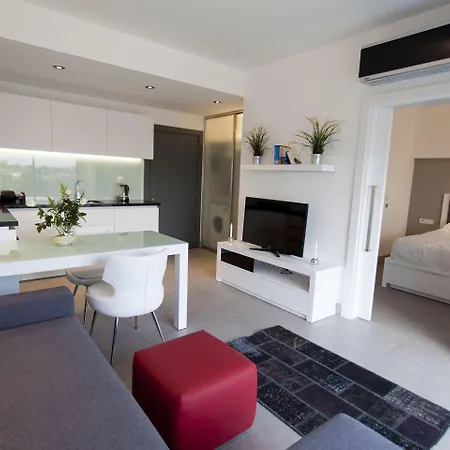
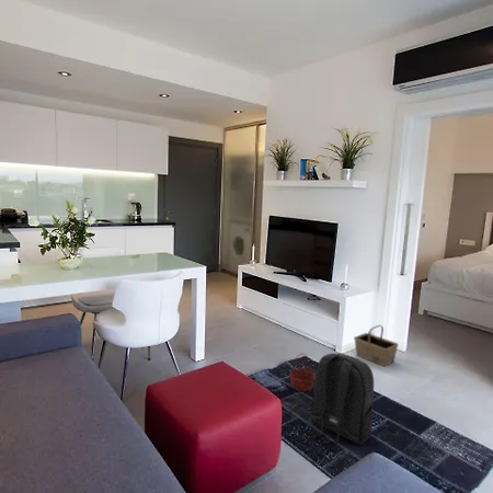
+ backpack (340, 391)
+ basket (375, 342)
+ basket (302, 369)
